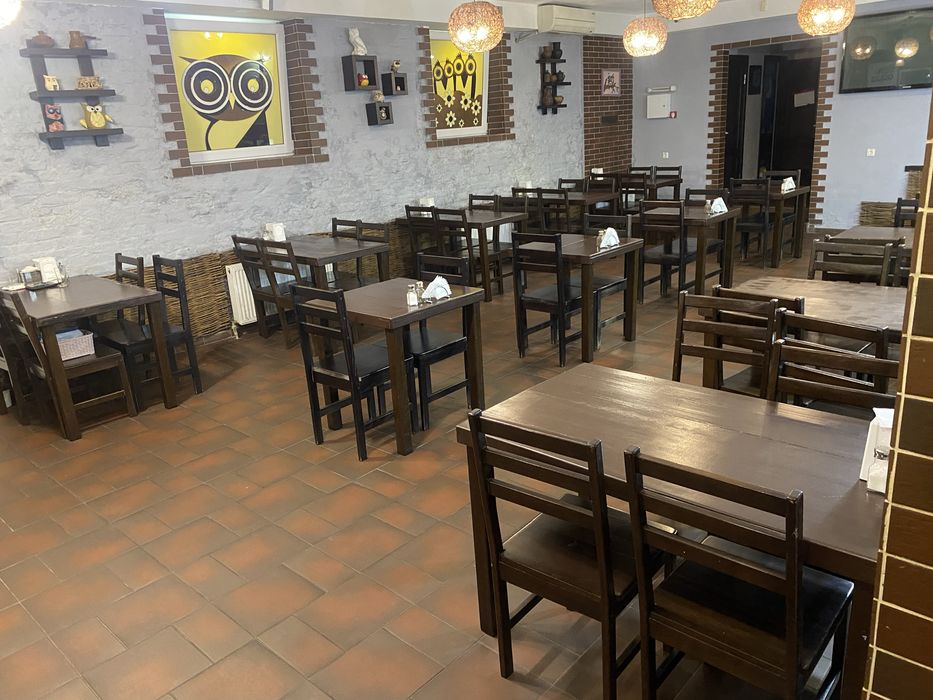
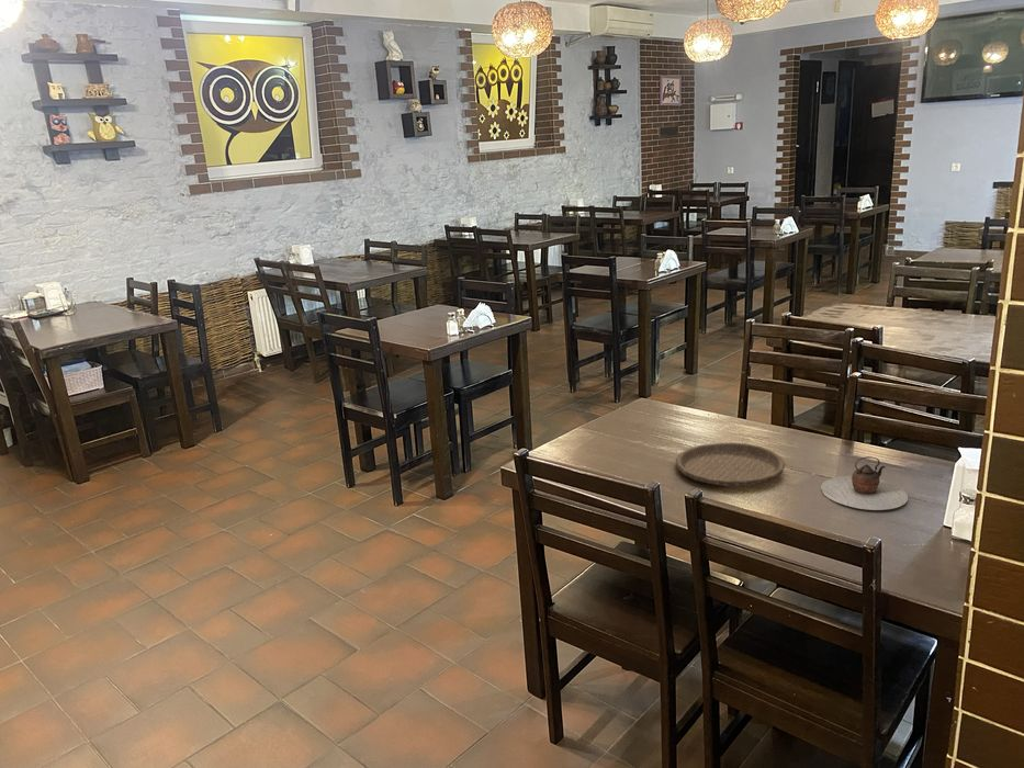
+ teapot (864, 475)
+ plate (729, 464)
